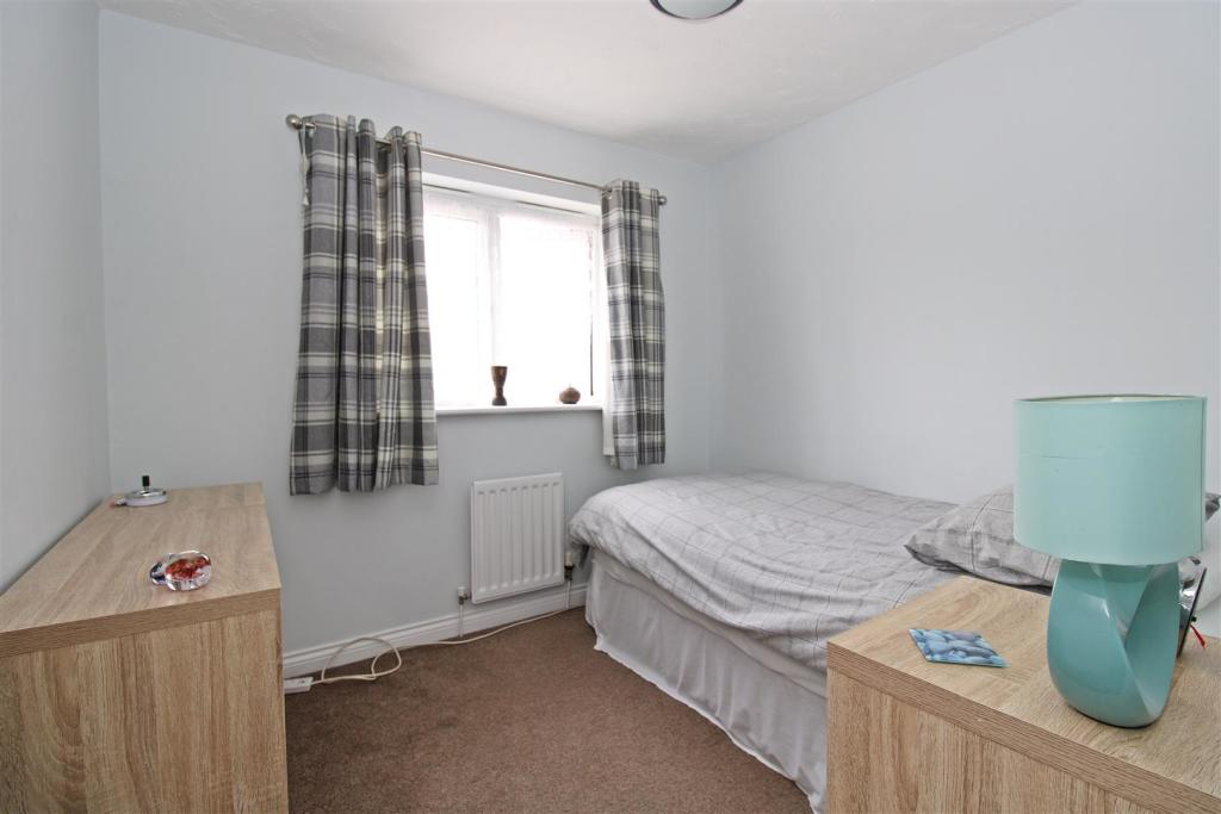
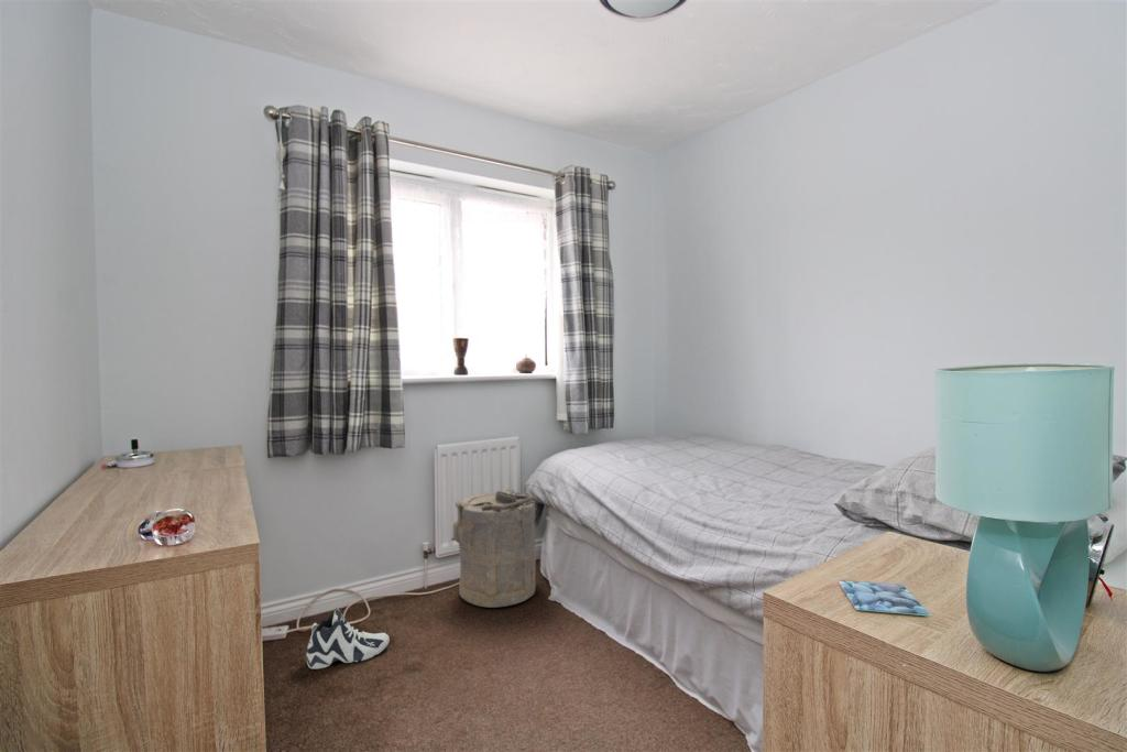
+ sneaker (349, 631)
+ laundry hamper (493, 542)
